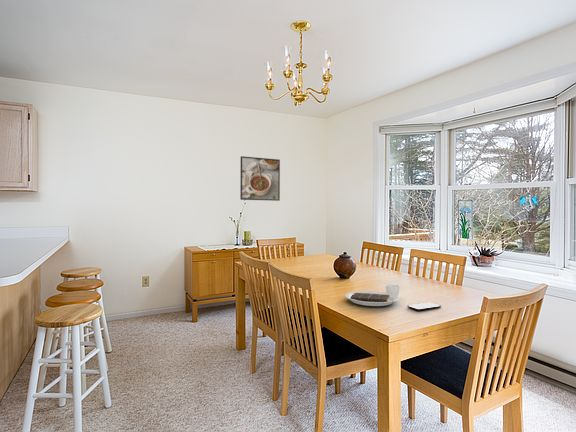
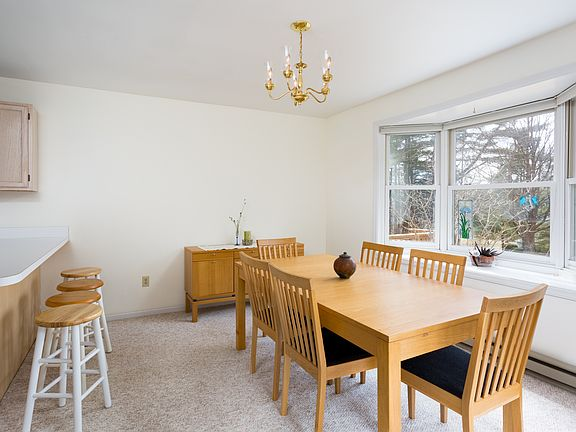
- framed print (260, 179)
- placemat (390, 296)
